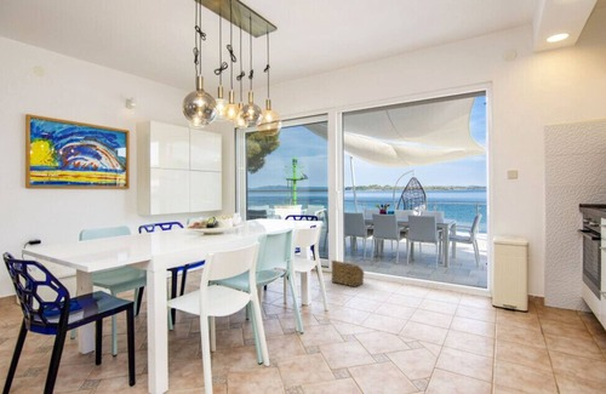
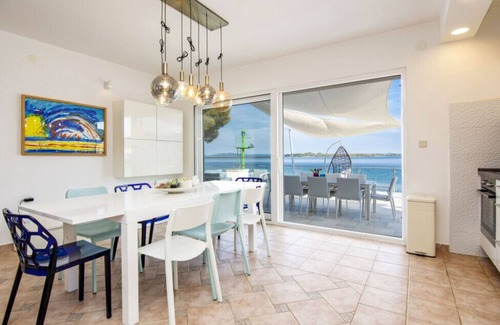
- basket (348, 270)
